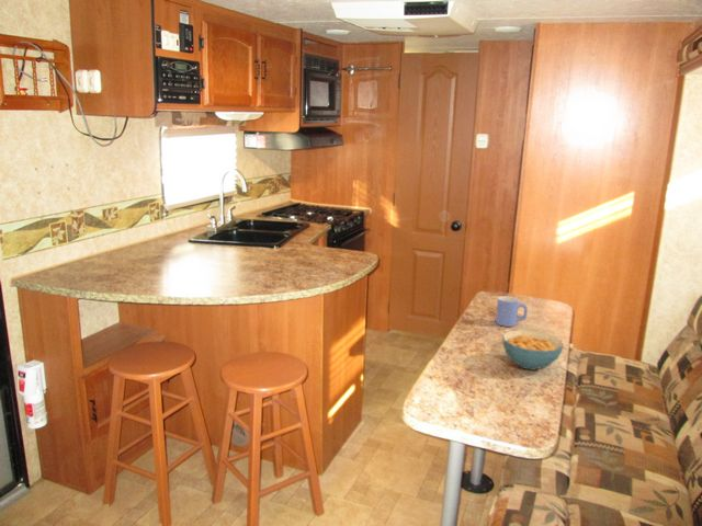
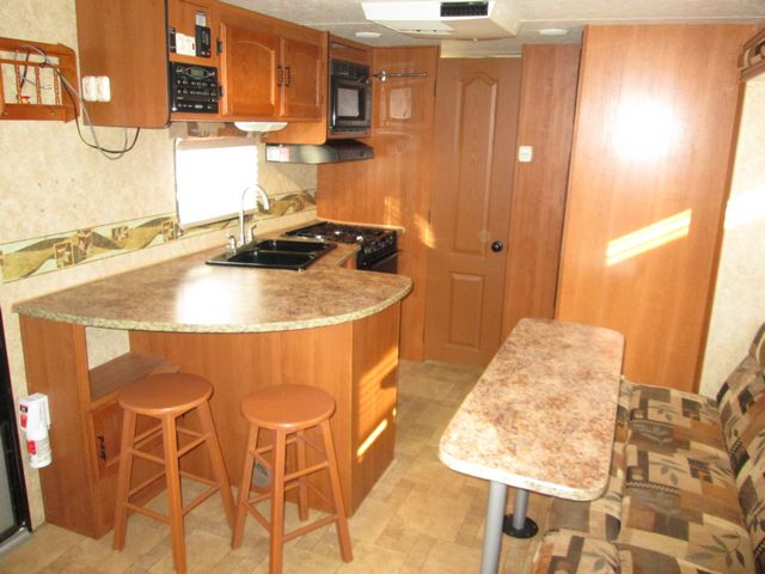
- mug (511, 311)
- cereal bowl (530, 353)
